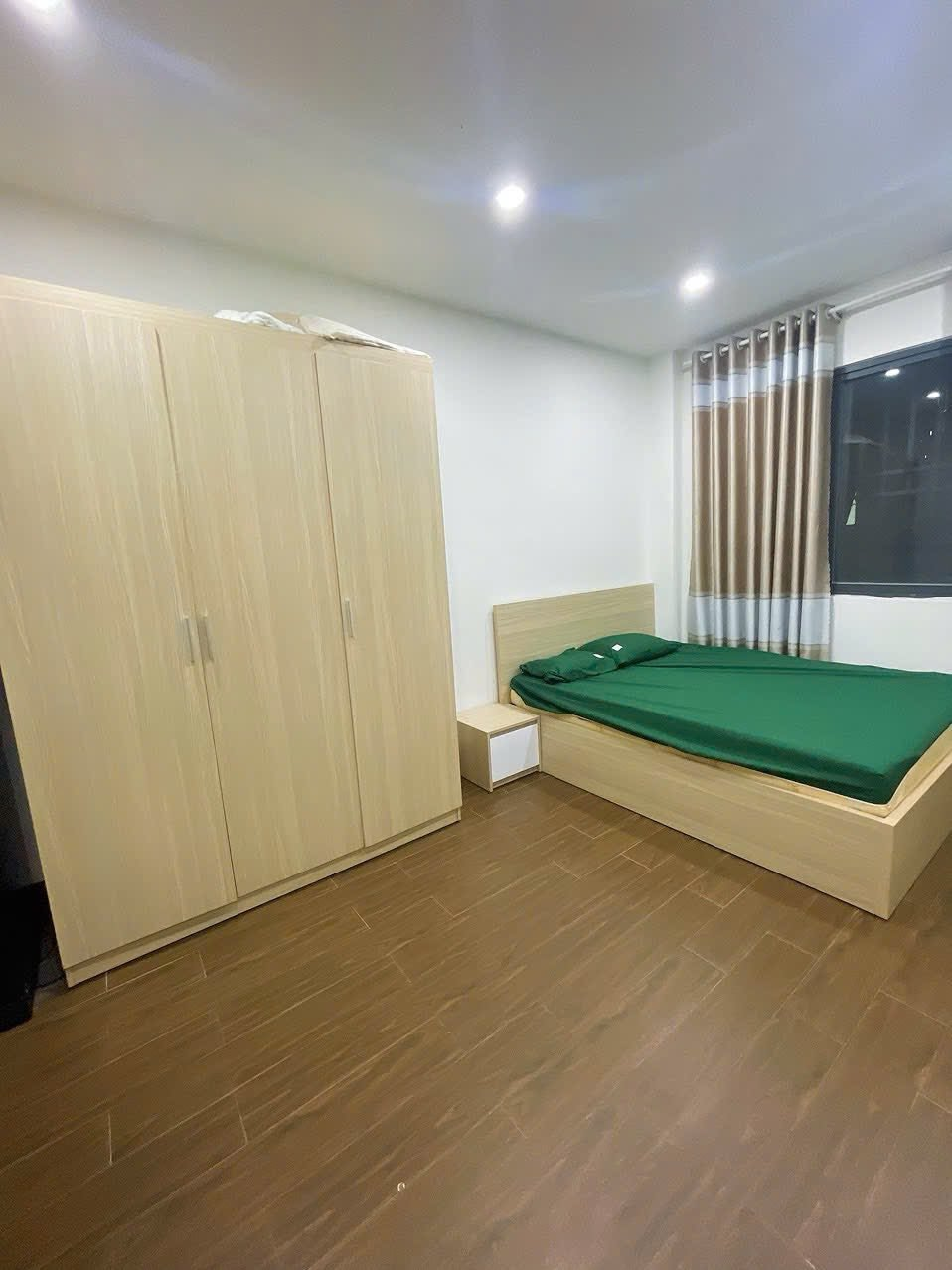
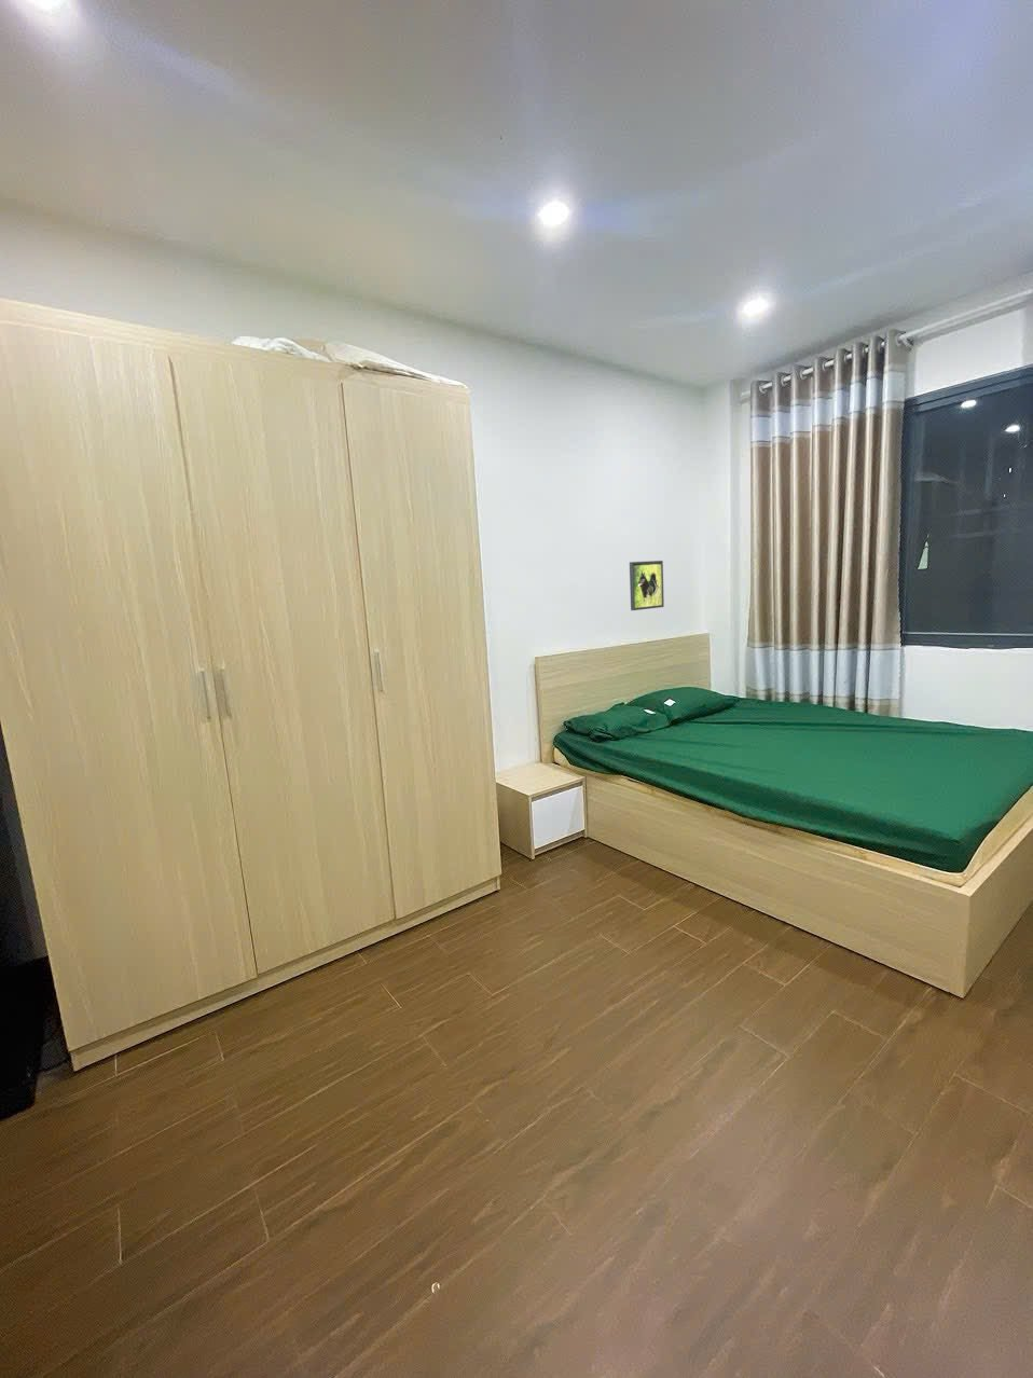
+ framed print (647, 585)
